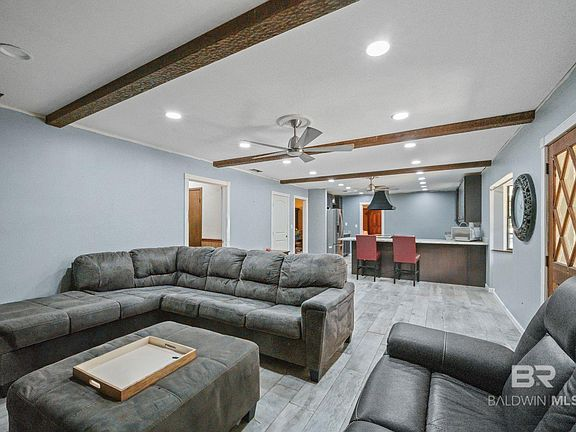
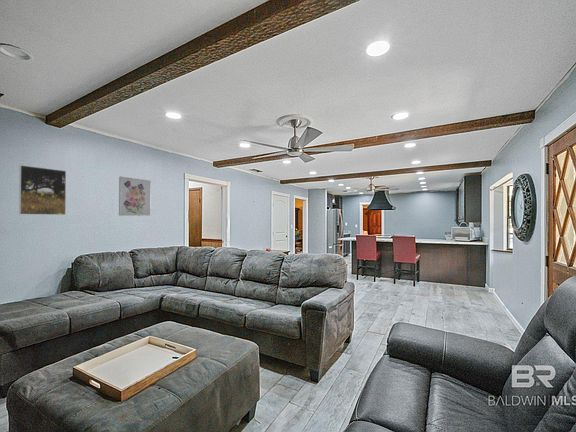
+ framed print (43, 191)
+ wall art (135, 197)
